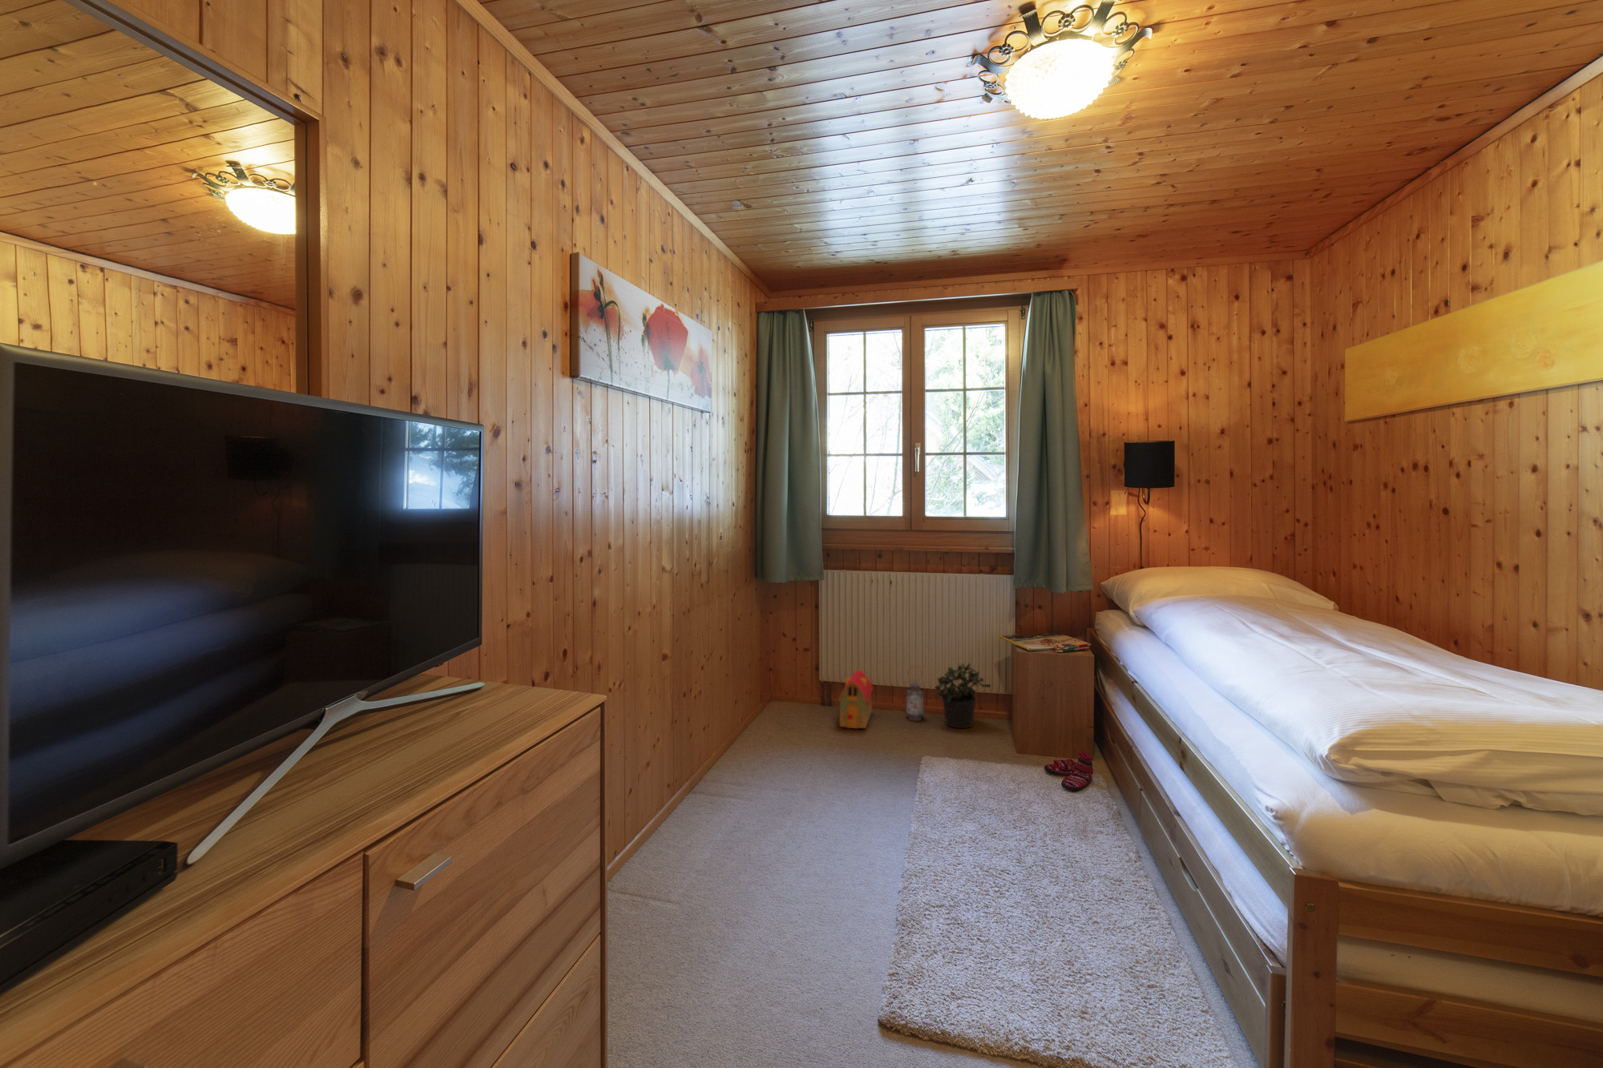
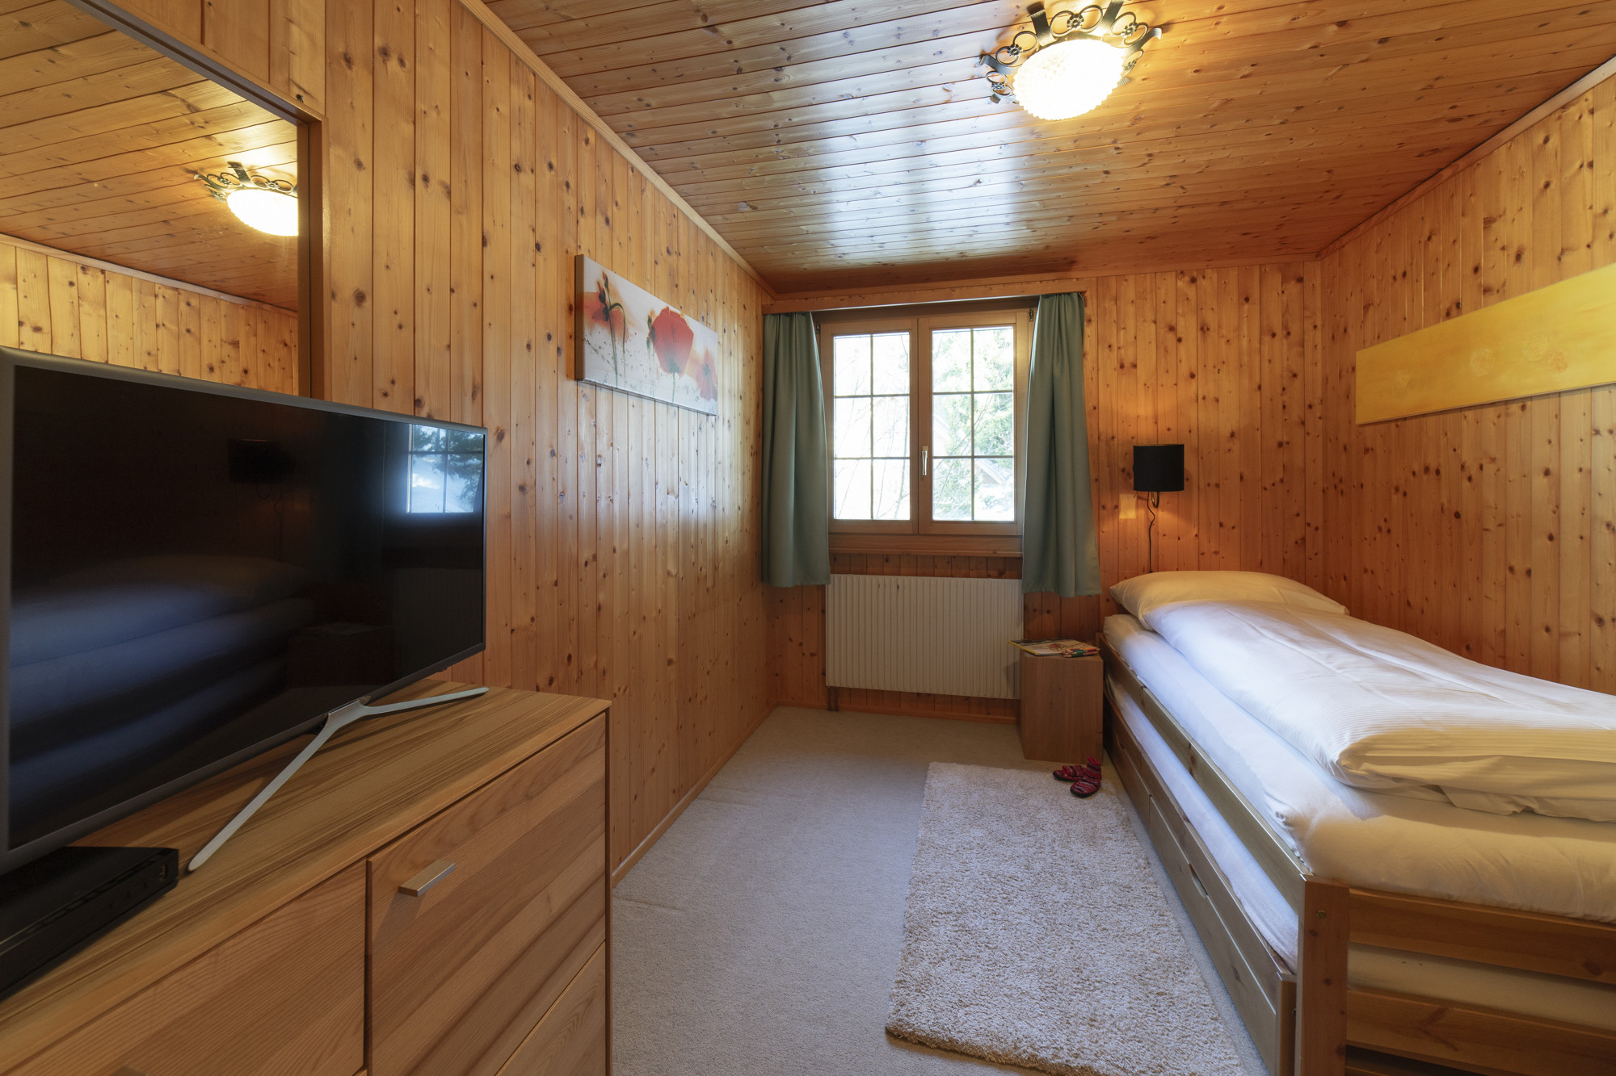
- potted plant (962, 693)
- lantern (914, 693)
- toy house (856, 697)
